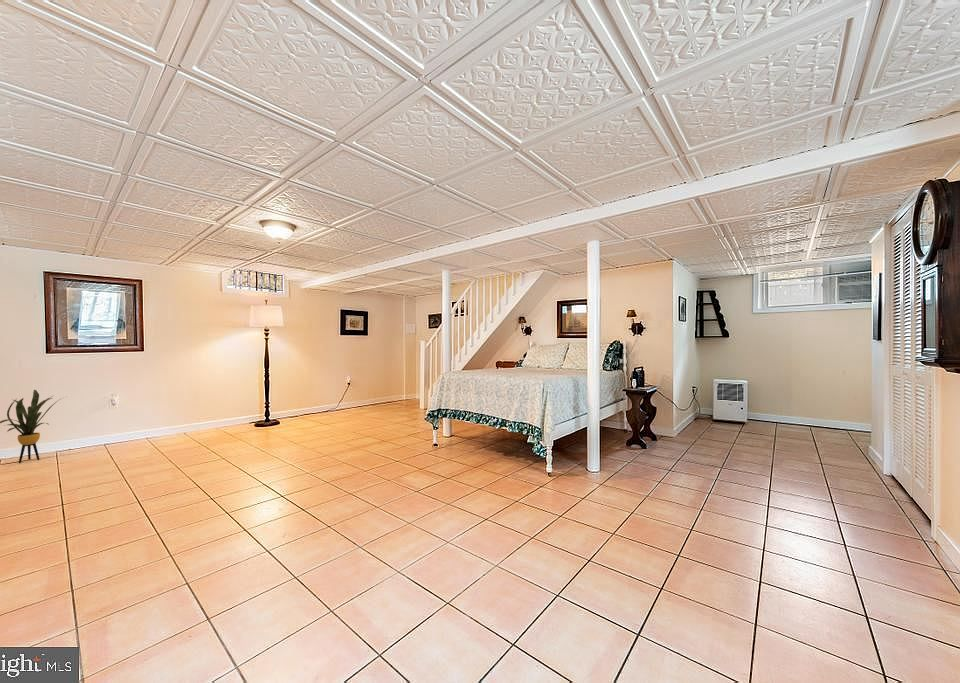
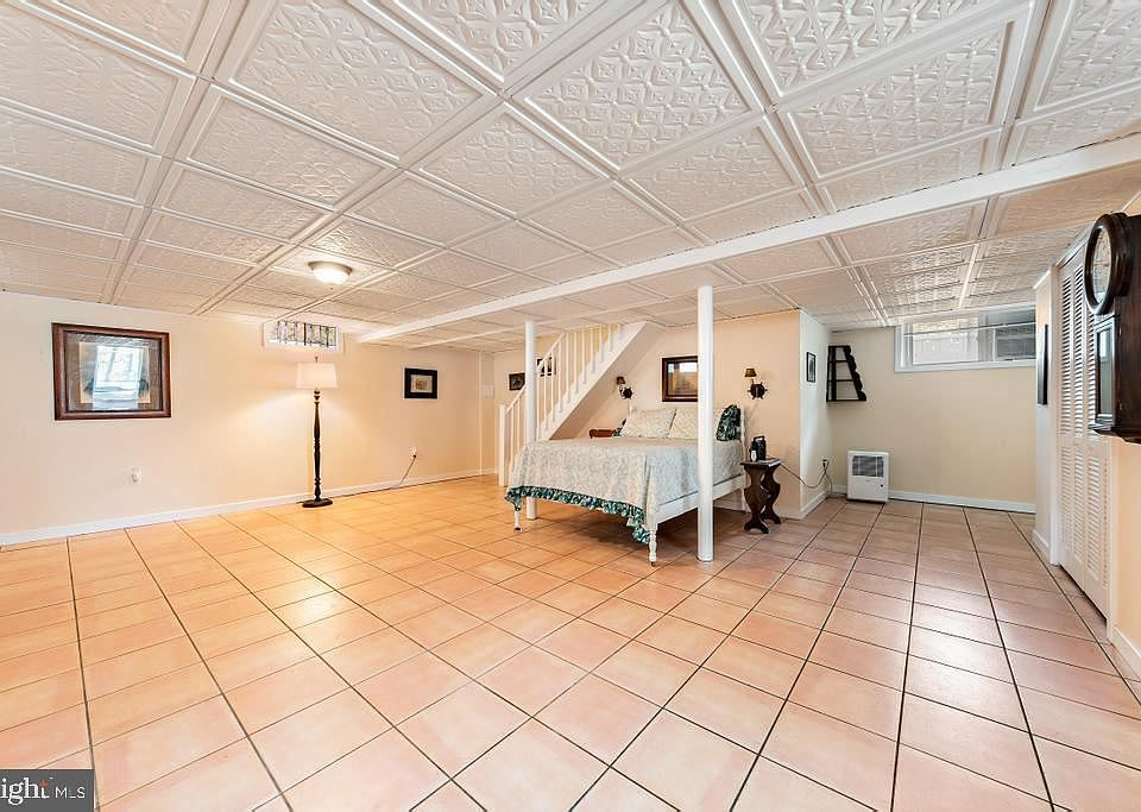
- house plant (33, 425)
